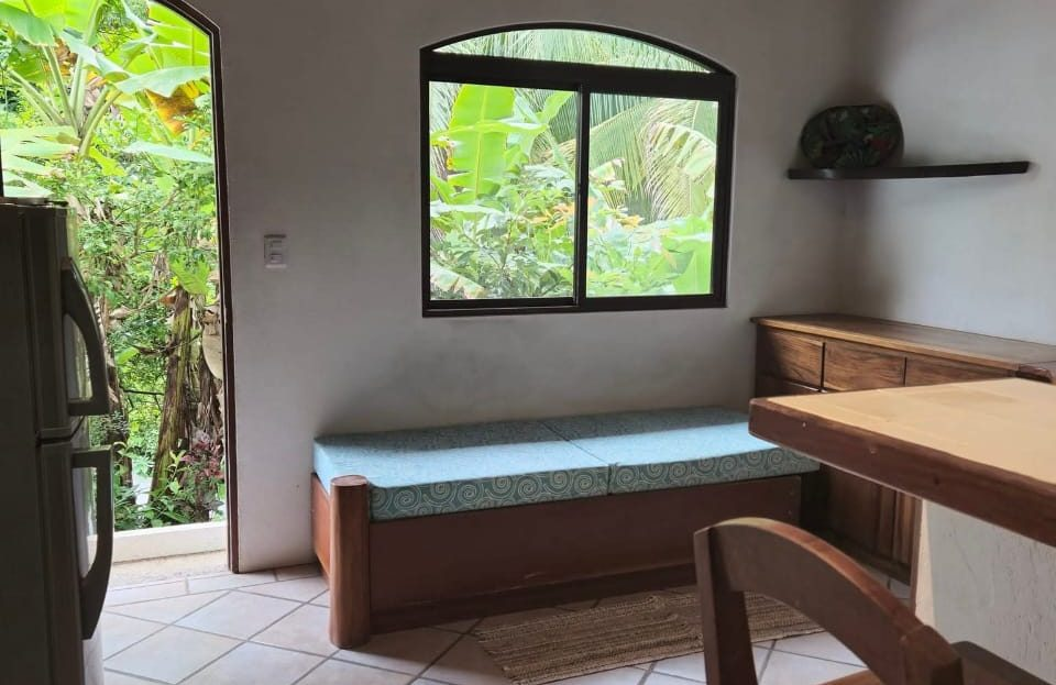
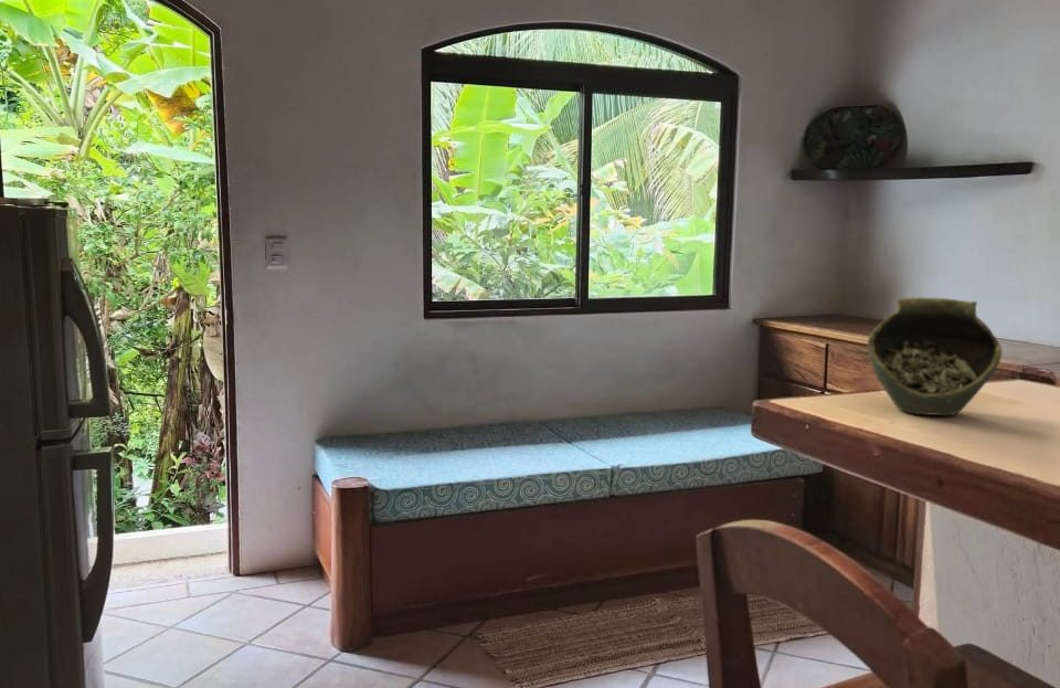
+ ceramic bowl (931, 354)
